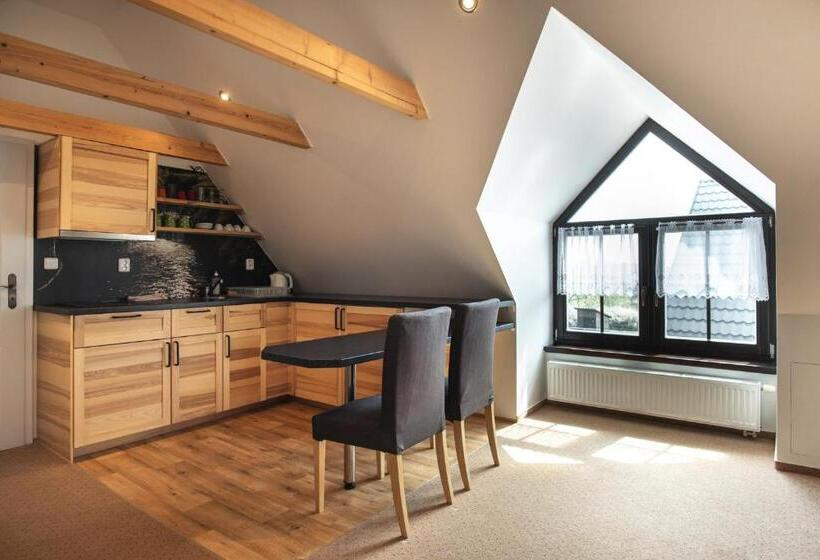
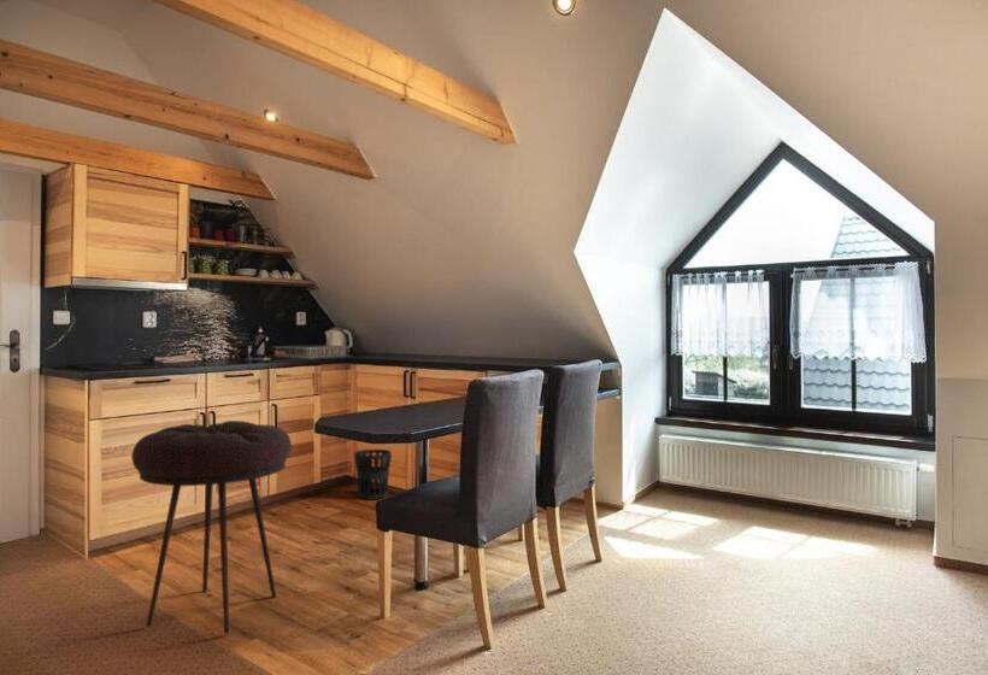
+ stool (219, 518)
+ wastebasket (372, 474)
